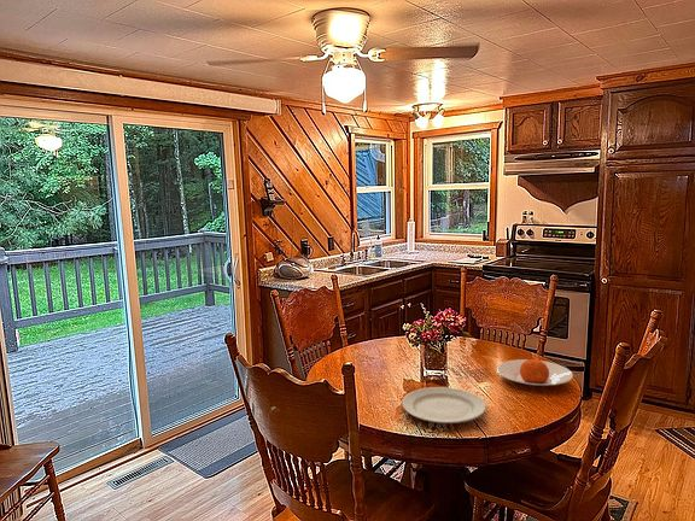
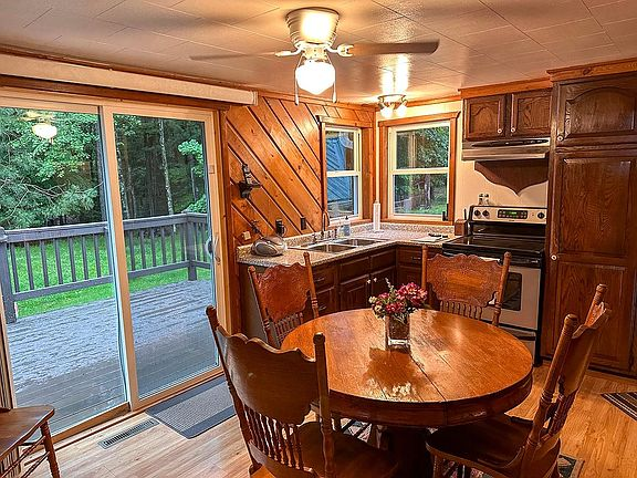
- chinaware (443, 406)
- plate (533, 369)
